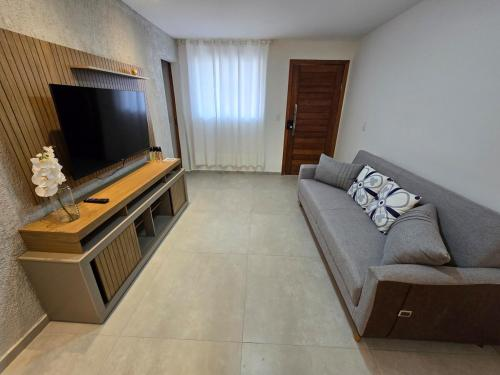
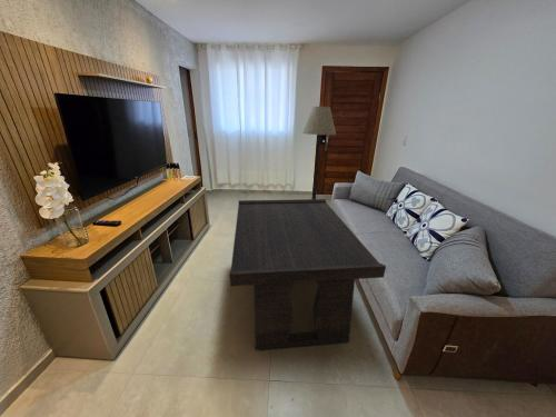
+ coffee table (290, 258)
+ floor lamp (316, 170)
